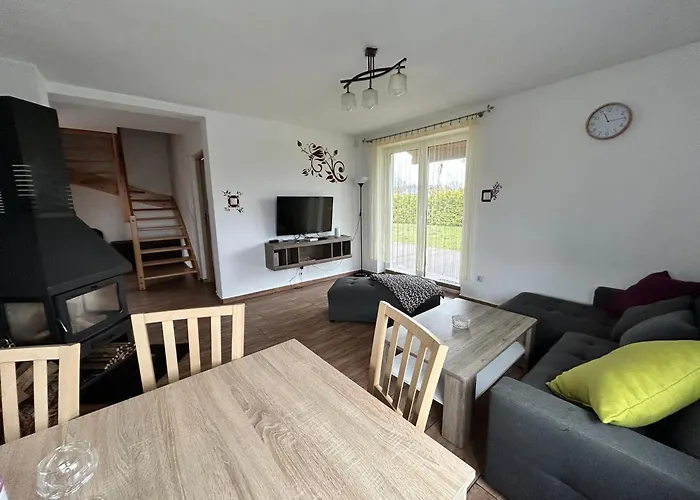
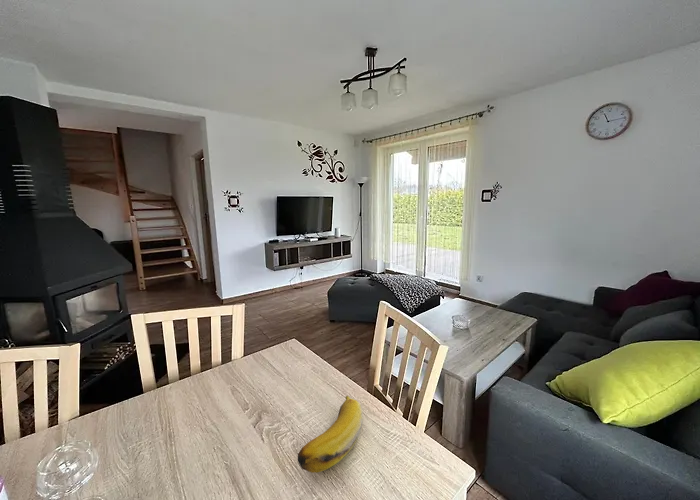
+ banana (330, 427)
